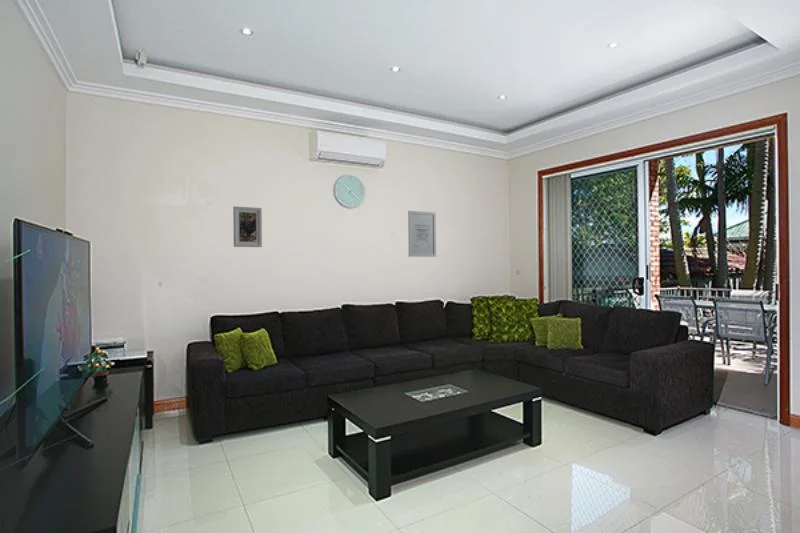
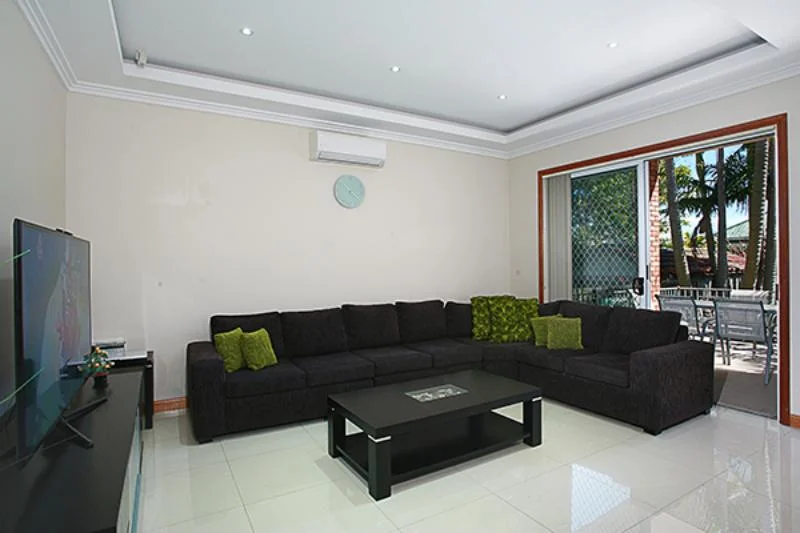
- wall art (422, 234)
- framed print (247, 227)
